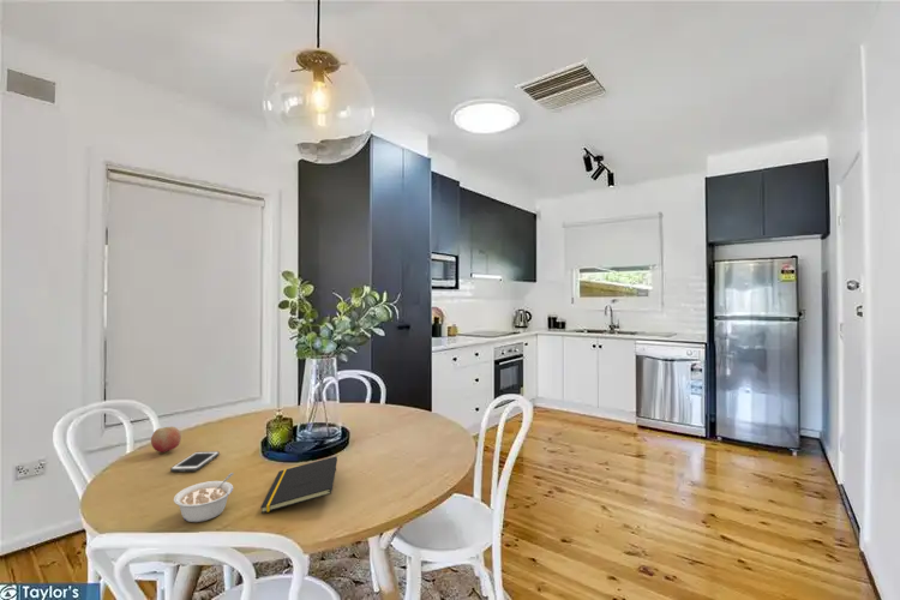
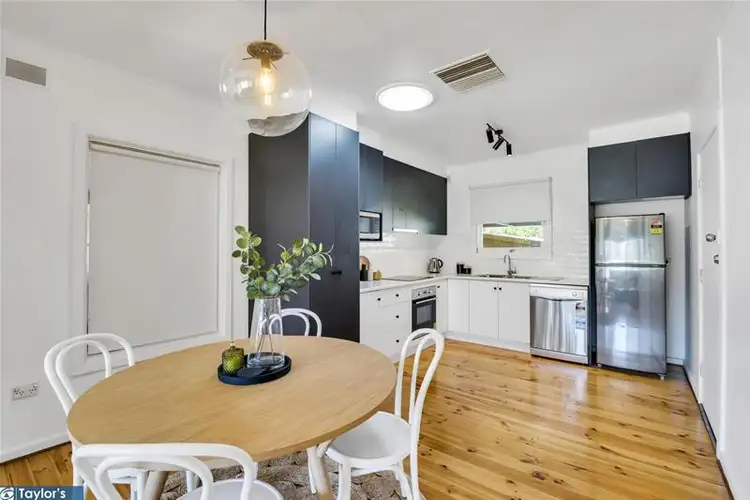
- fruit (166, 439)
- legume (204, 499)
- notepad (302, 481)
- cell phone (196, 461)
